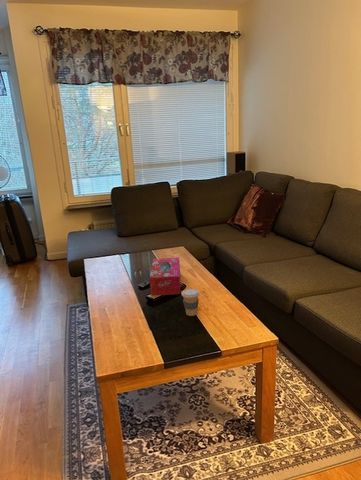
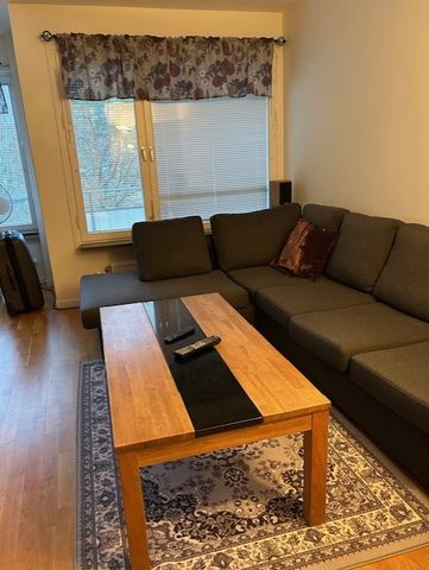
- coffee cup (190, 302)
- tissue box (165, 275)
